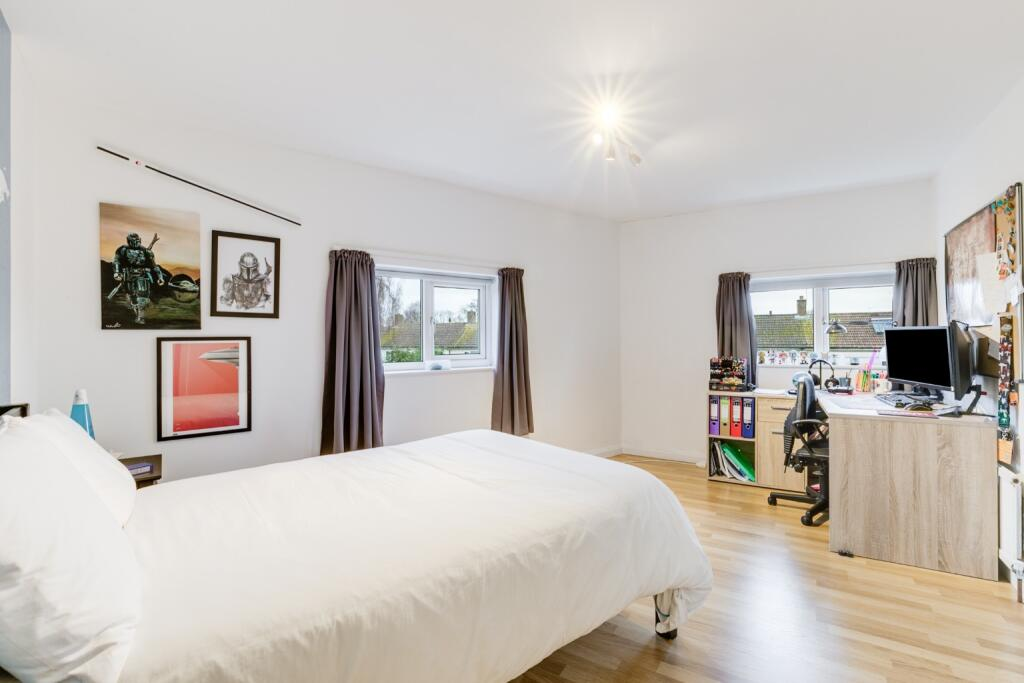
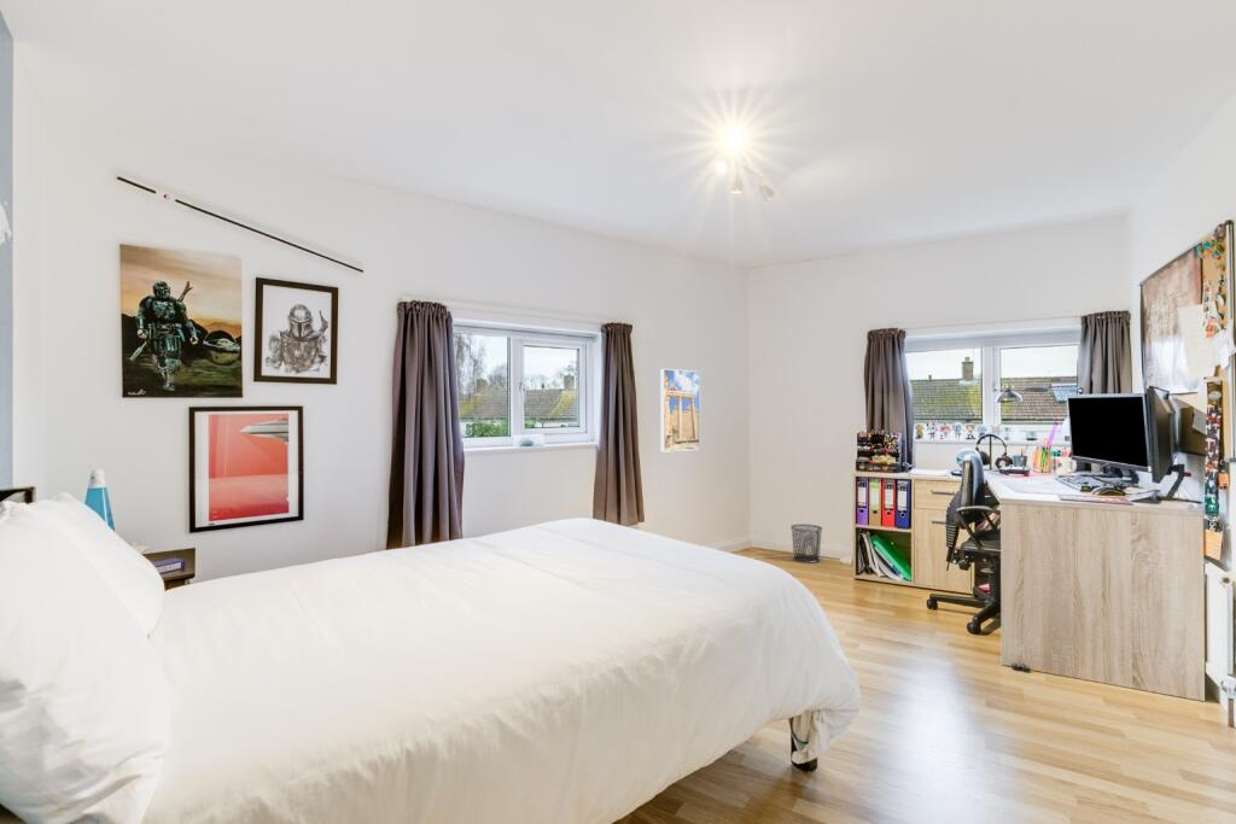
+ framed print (681, 410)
+ waste bin (805, 543)
